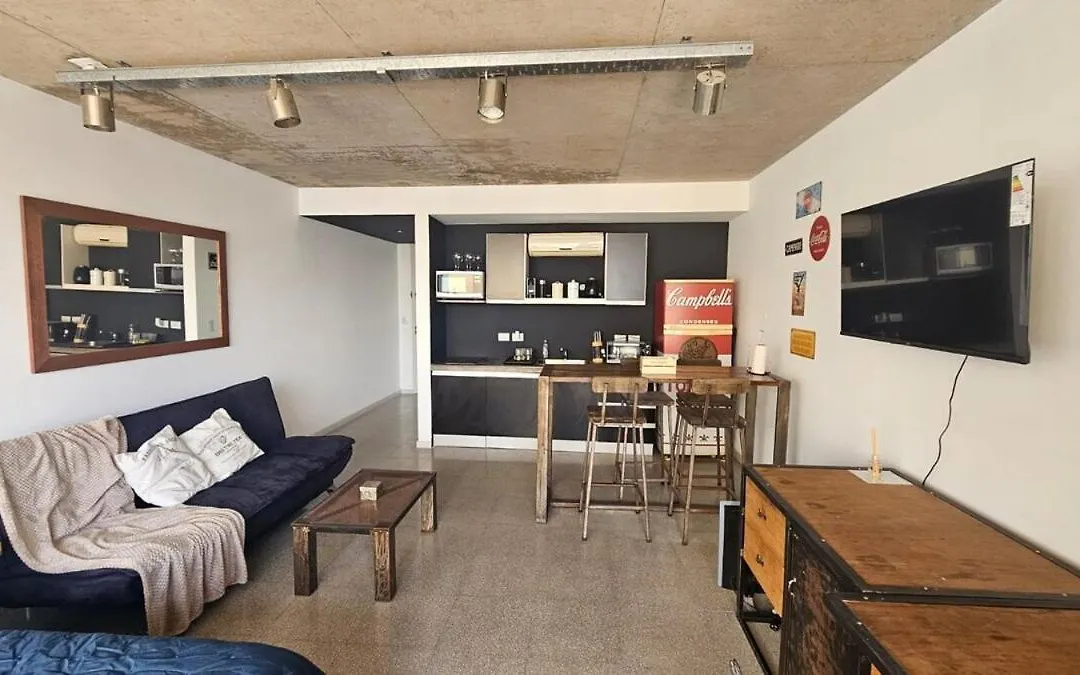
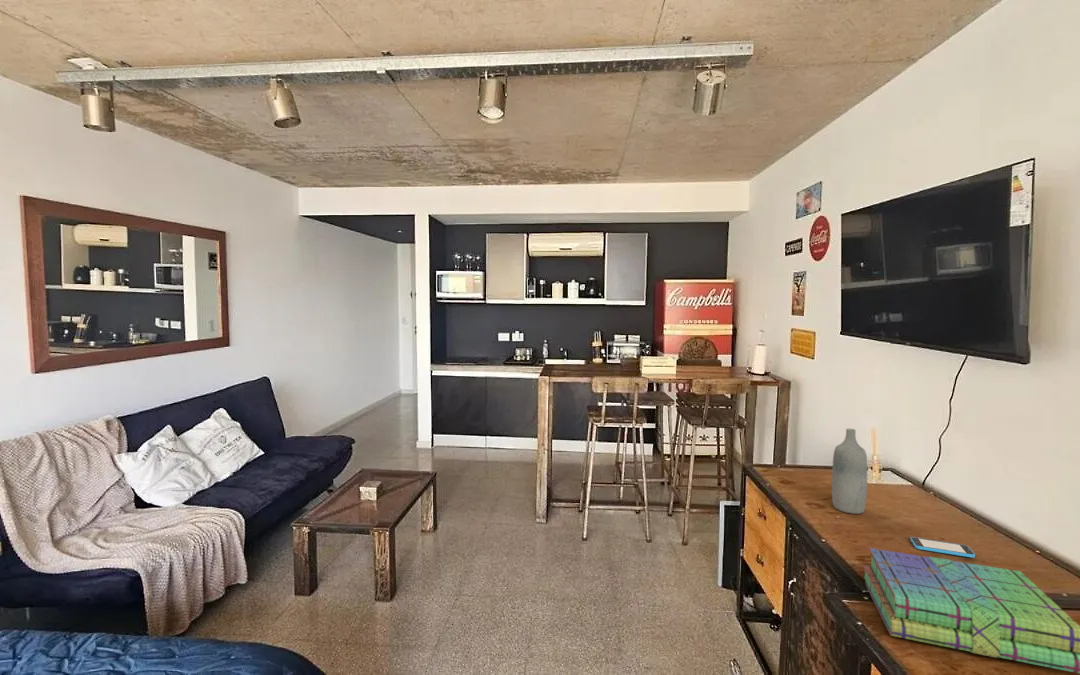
+ stack of books (960, 601)
+ bottle (849, 469)
+ smartphone (941, 547)
